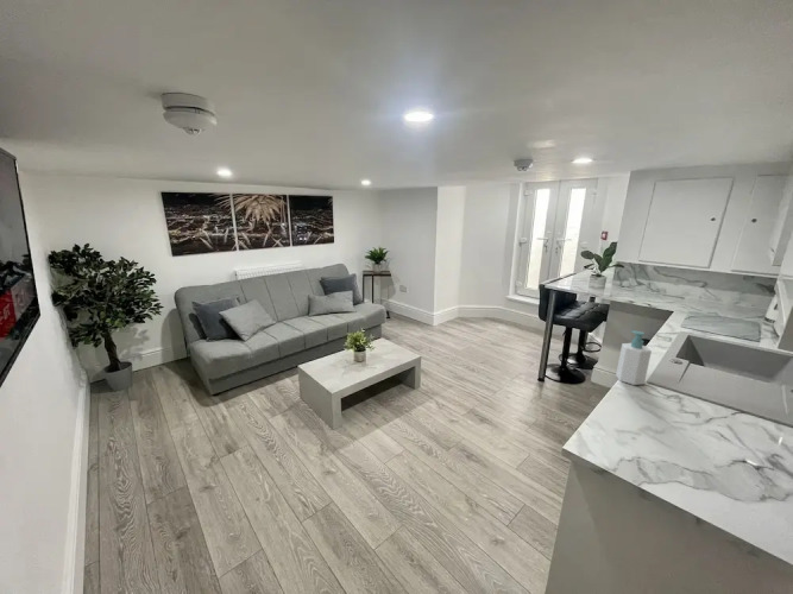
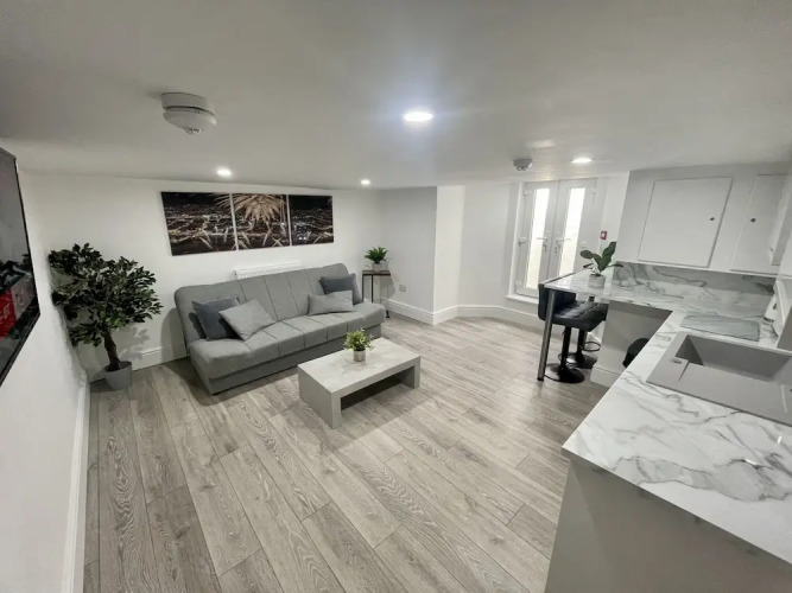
- soap bottle (634, 356)
